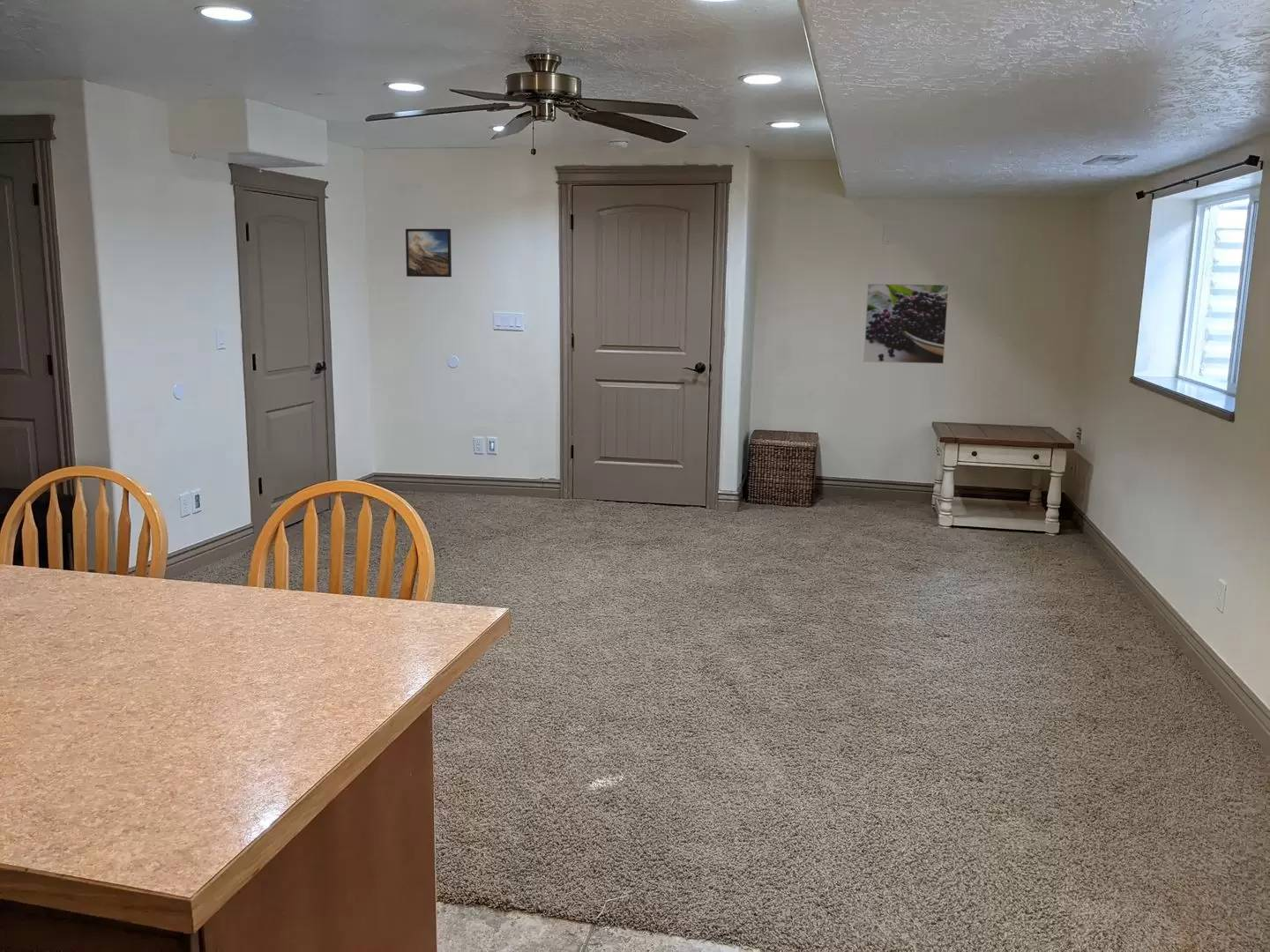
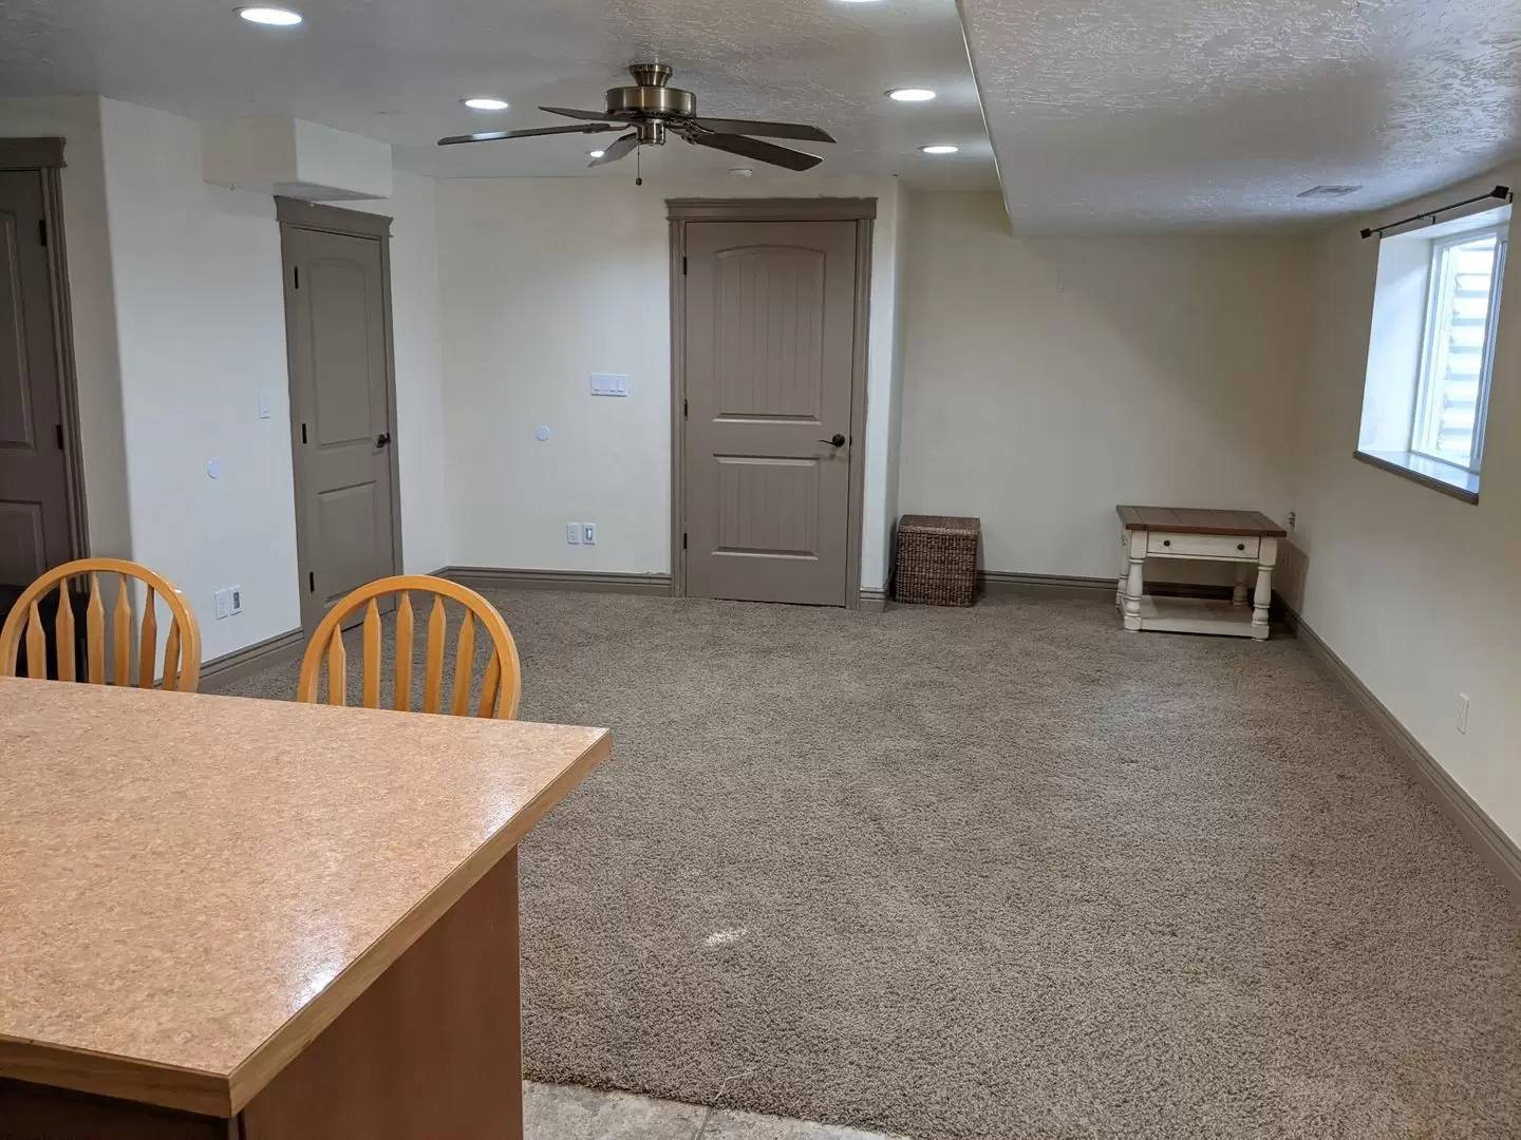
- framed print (428, 252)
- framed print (905, 324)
